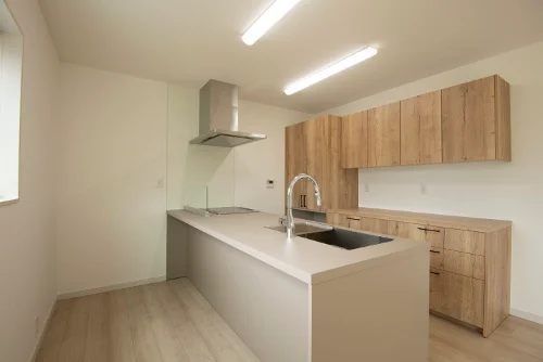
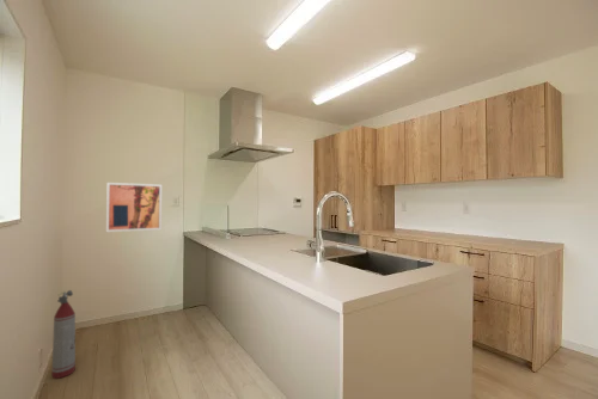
+ fire extinguisher (63, 331)
+ wall art (135, 207)
